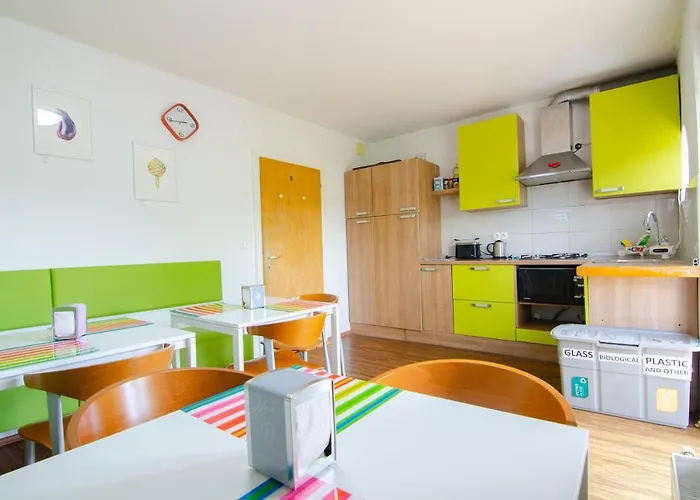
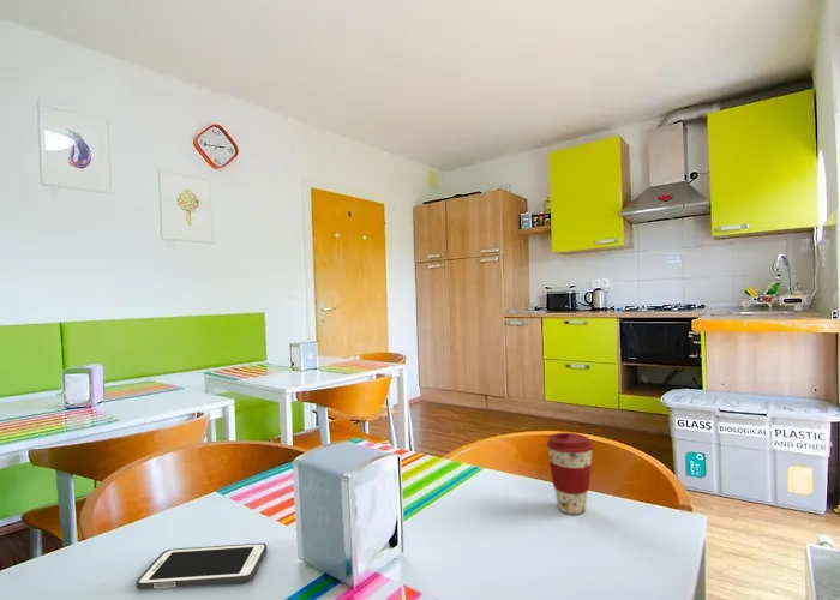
+ cell phone (205, 565)
+ coffee cup (570, 472)
